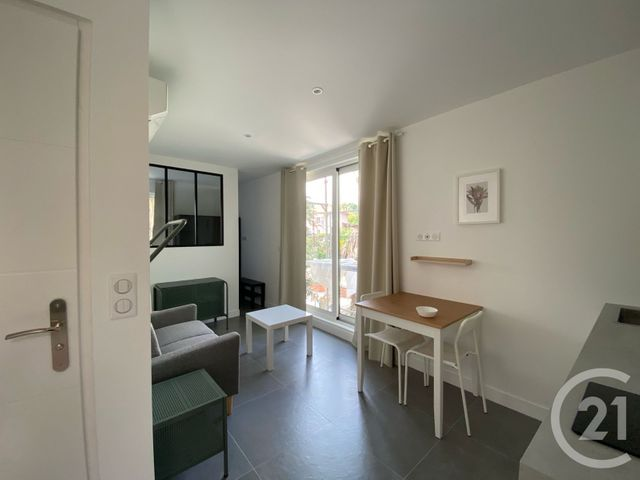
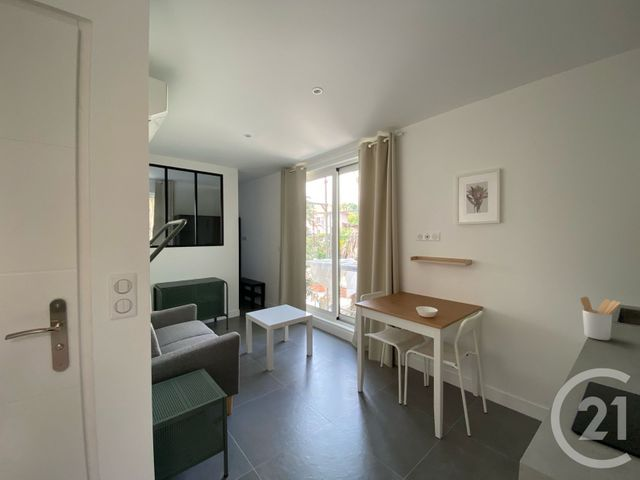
+ utensil holder (601, 317)
